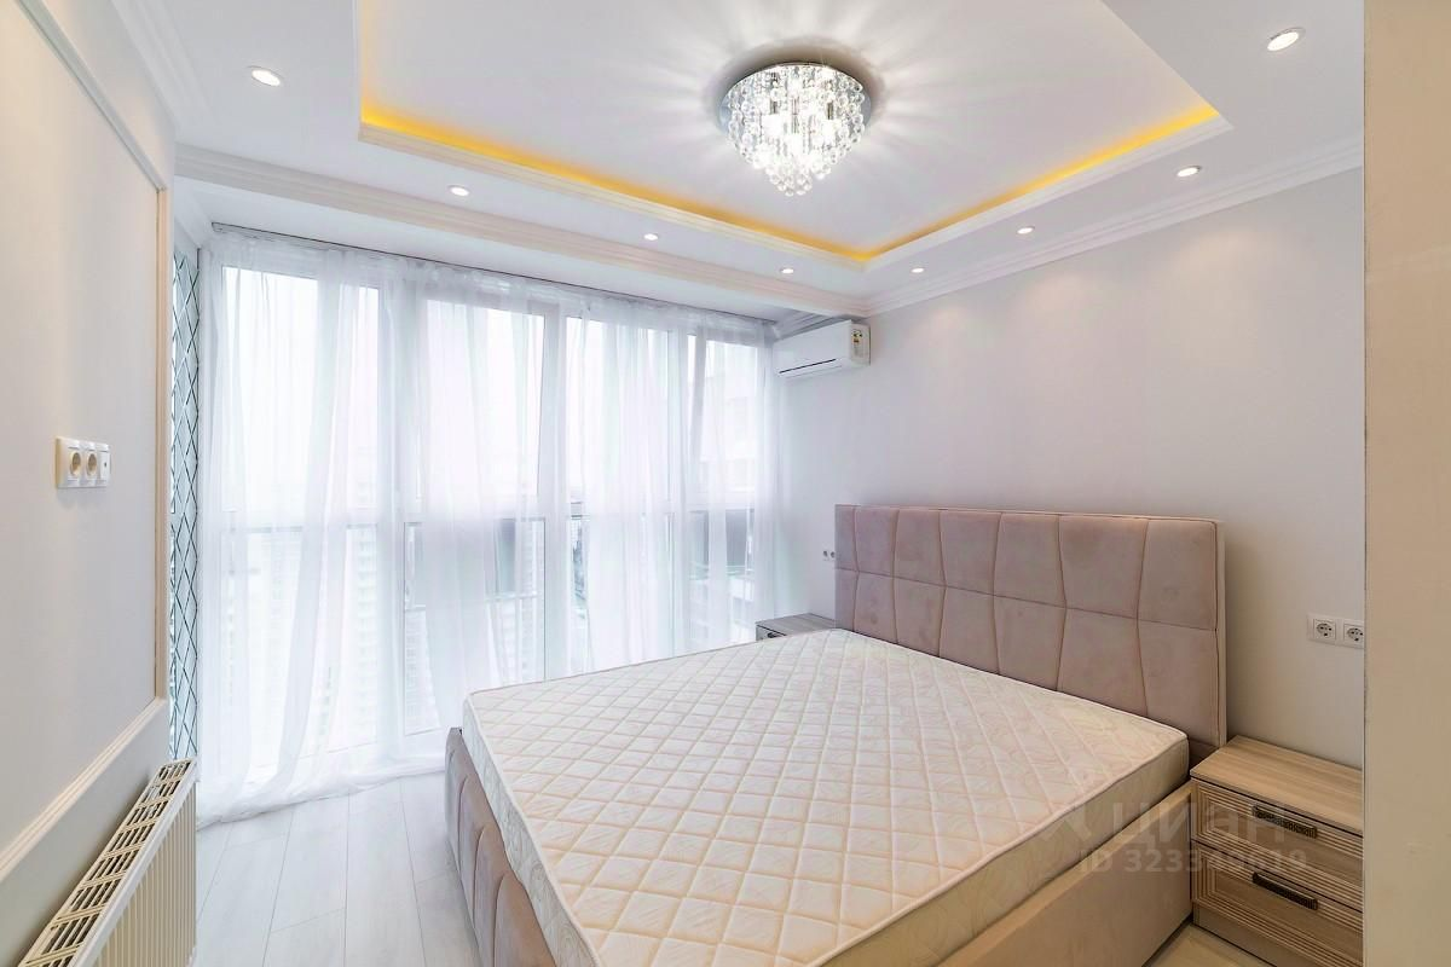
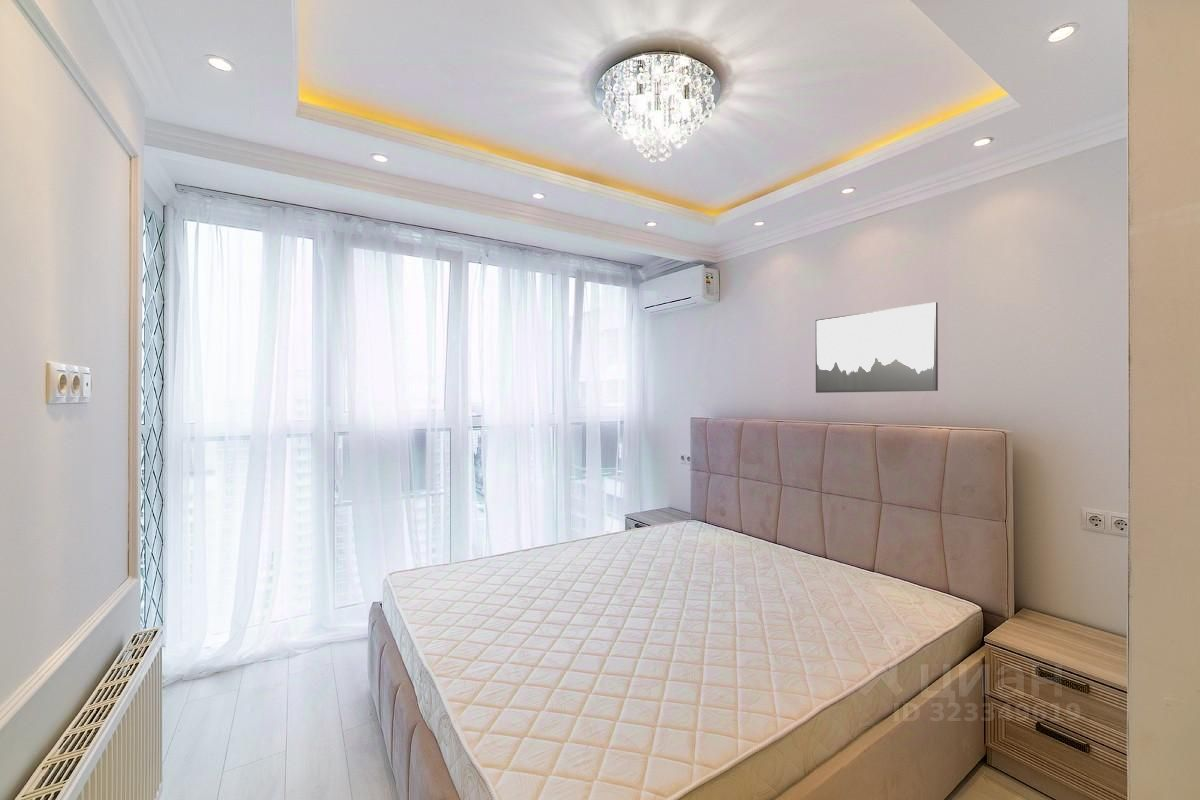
+ wall art (870, 351)
